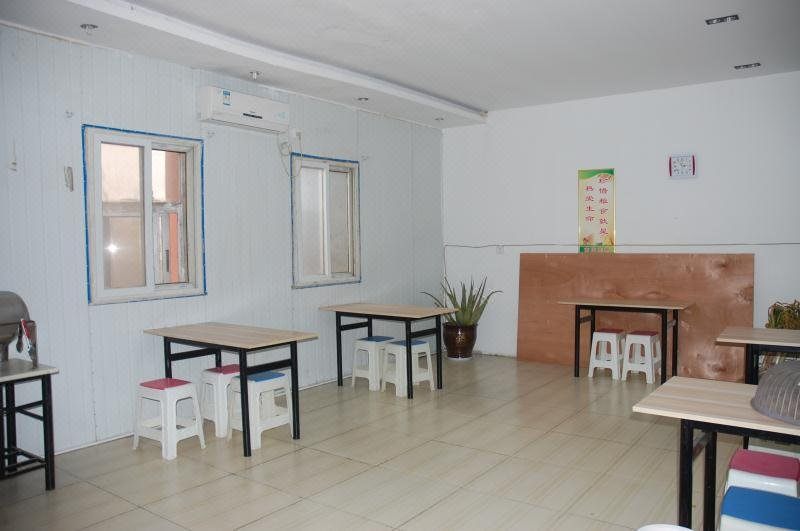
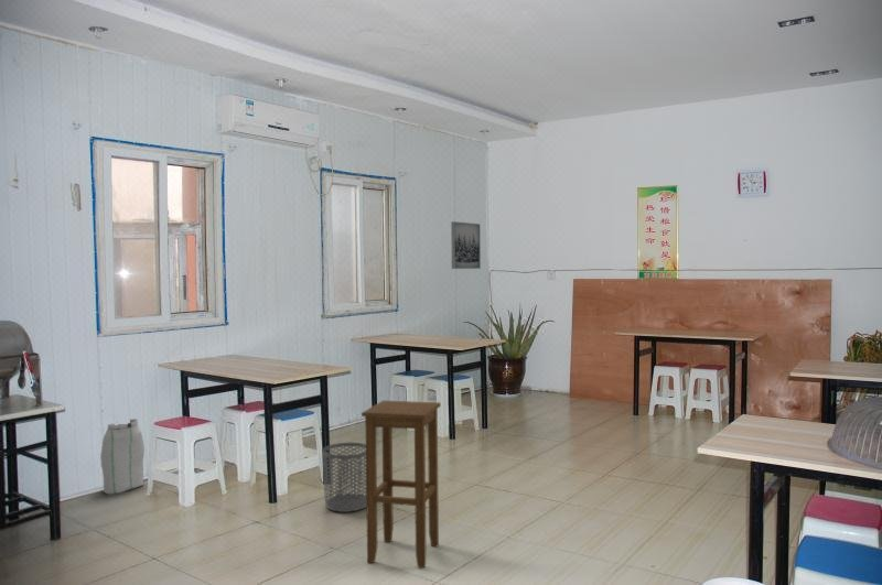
+ wall art (465, 246)
+ waste bin (347, 476)
+ stool (402, 480)
+ skirt (122, 454)
